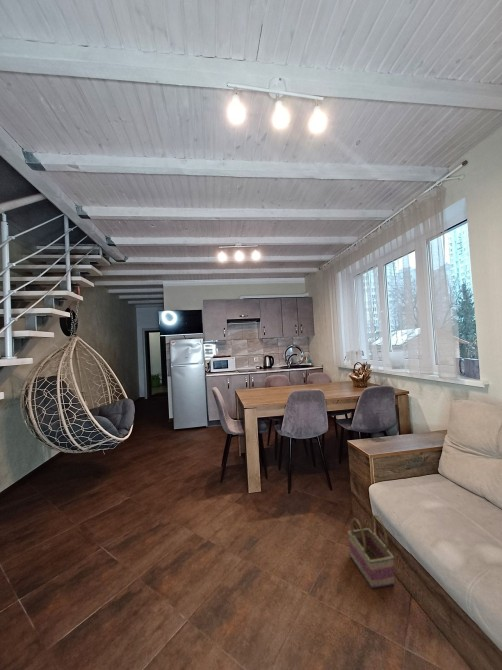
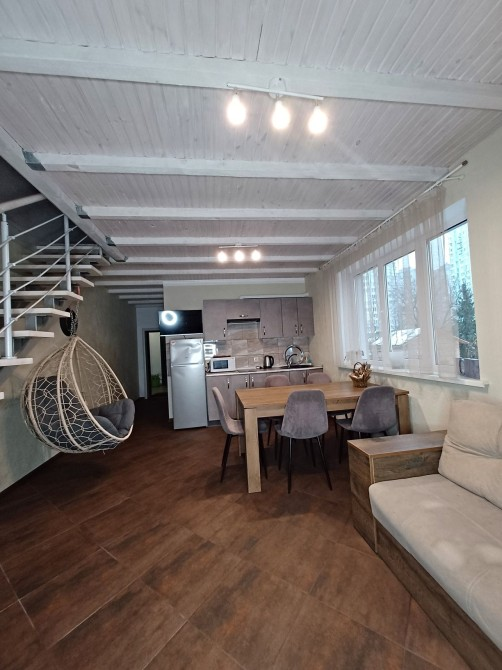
- basket (369, 543)
